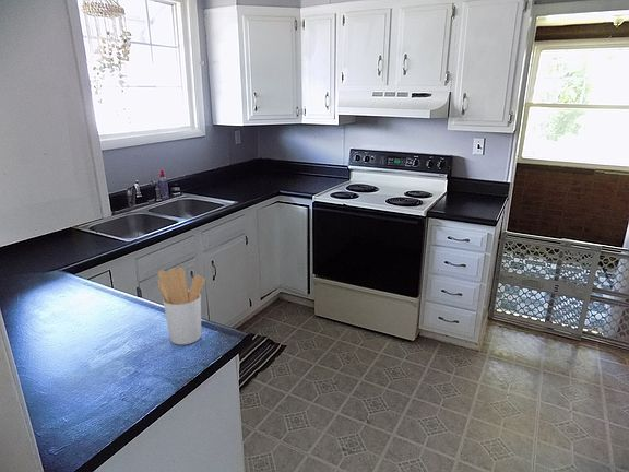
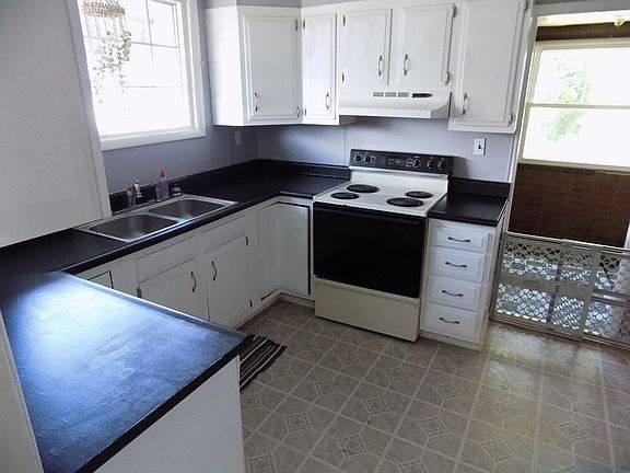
- utensil holder (179, 304)
